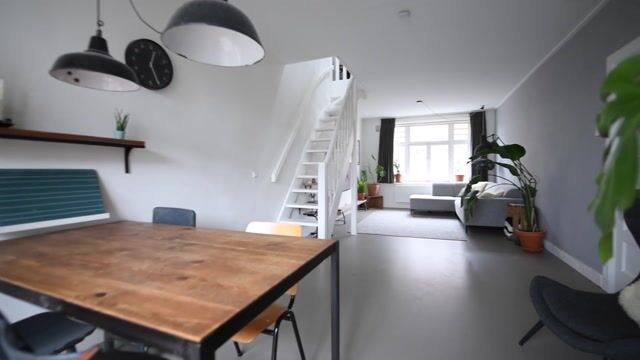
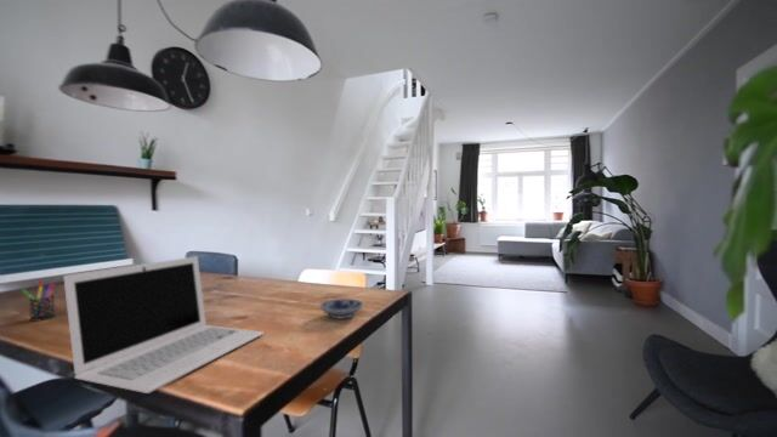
+ laptop (177, 308)
+ pen holder (39, 300)
+ bowl (341, 308)
